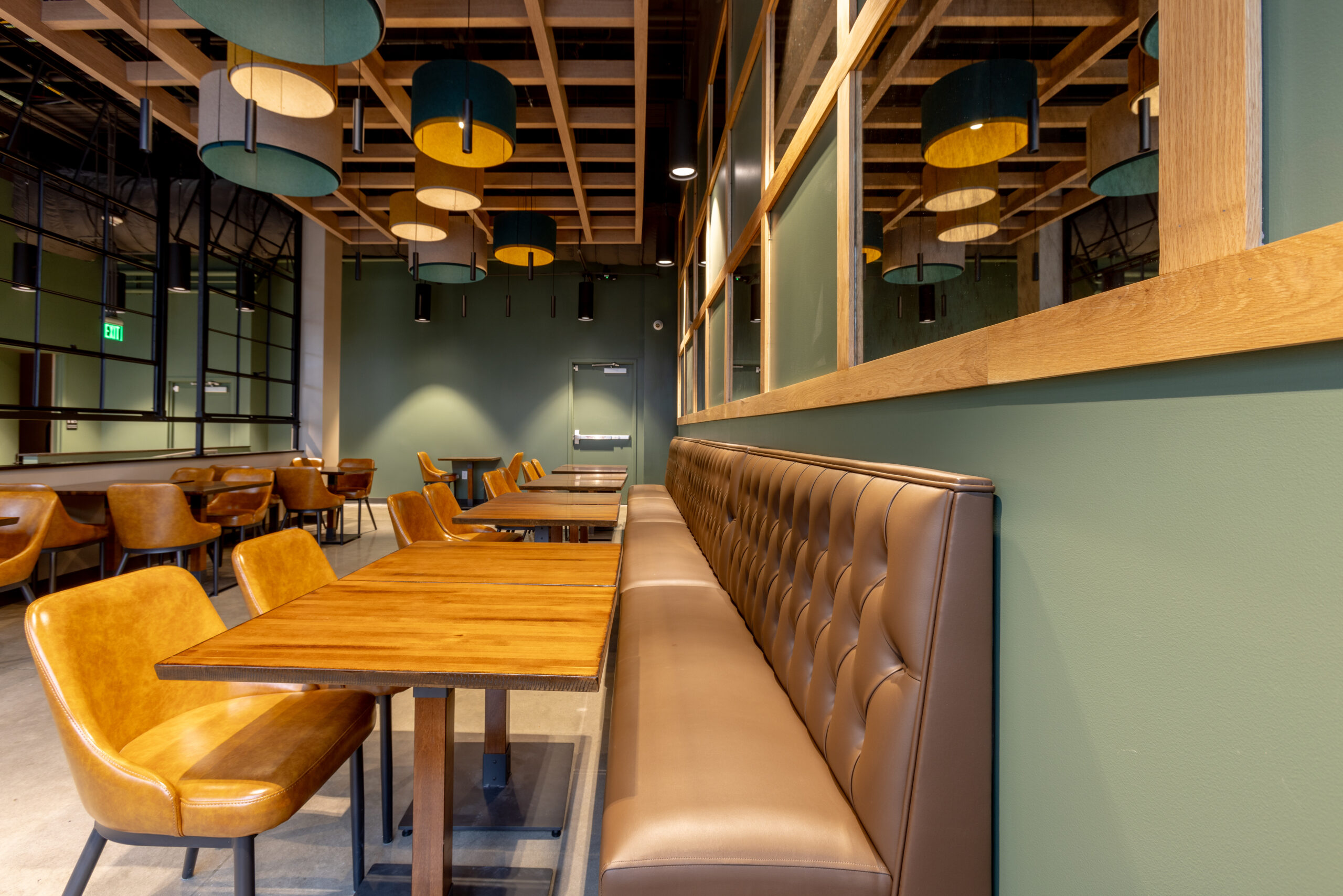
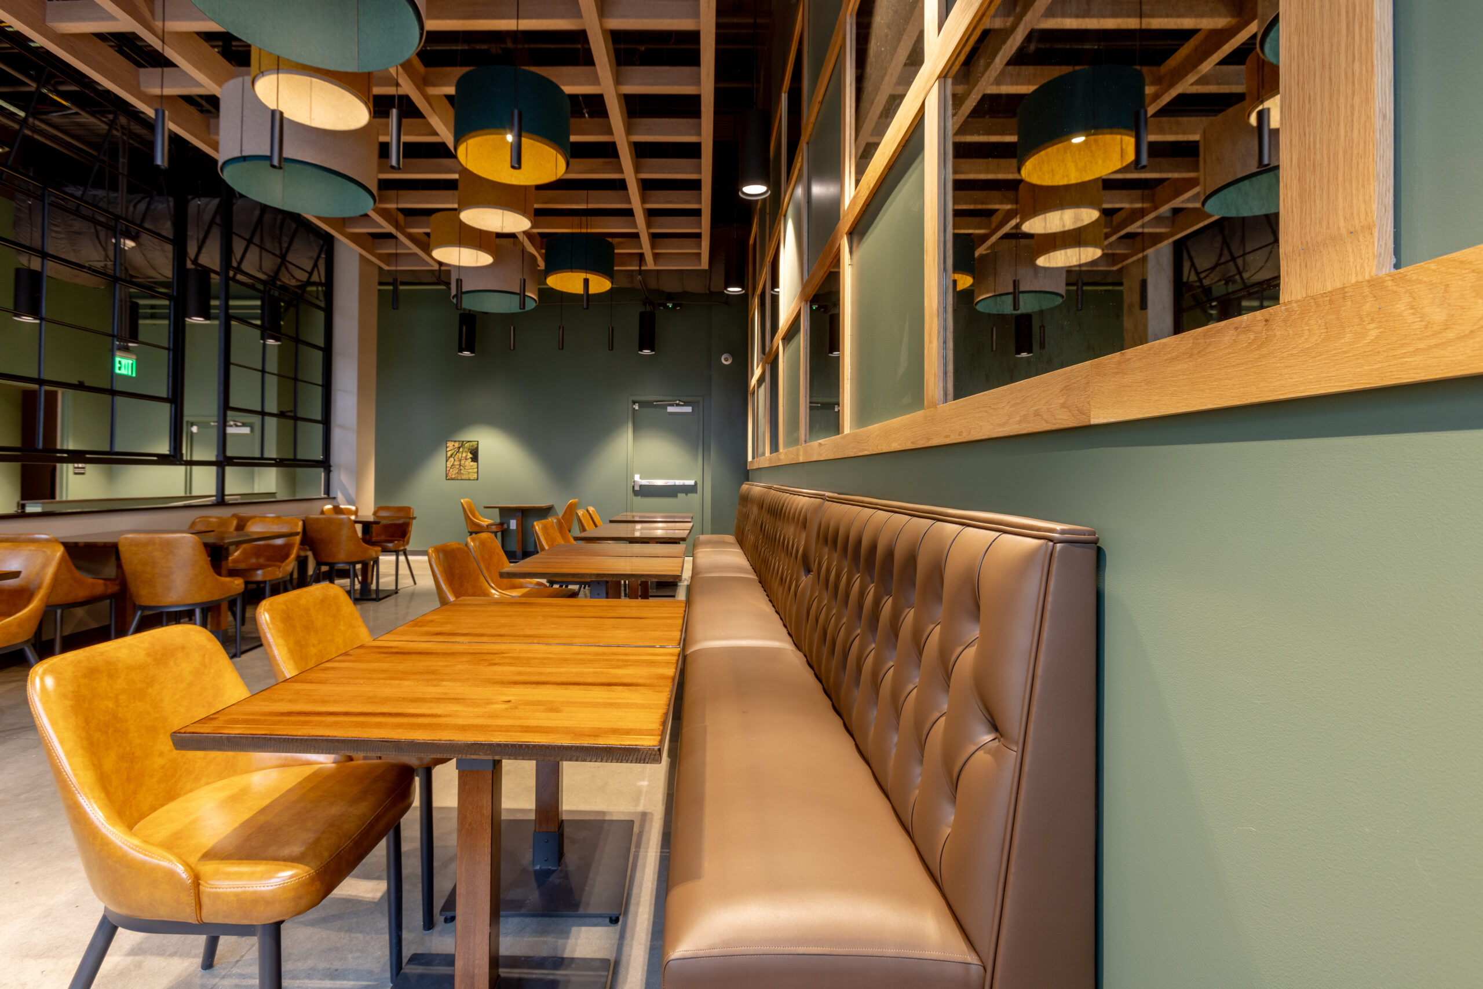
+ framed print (462, 460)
